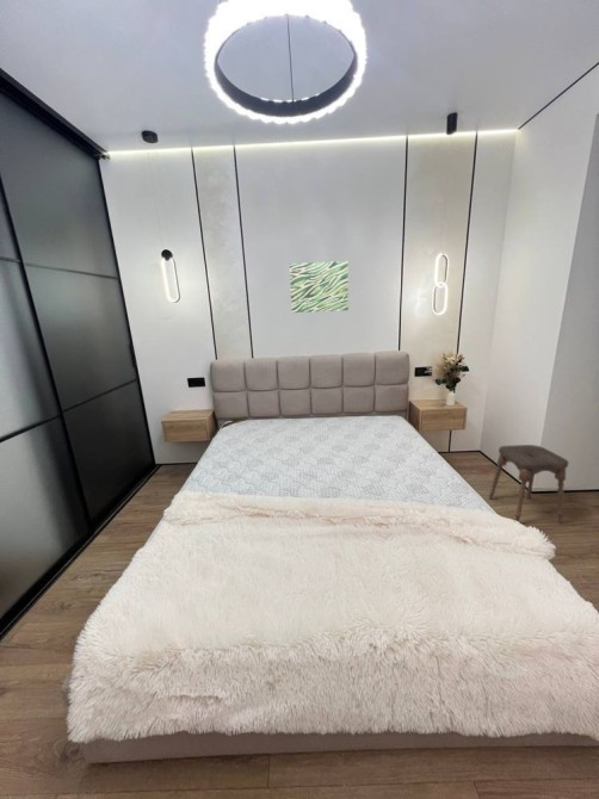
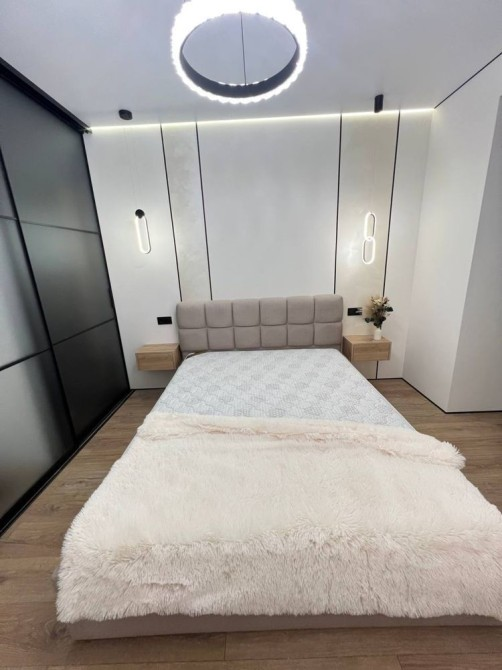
- stool (526, 481)
- wall art (319, 287)
